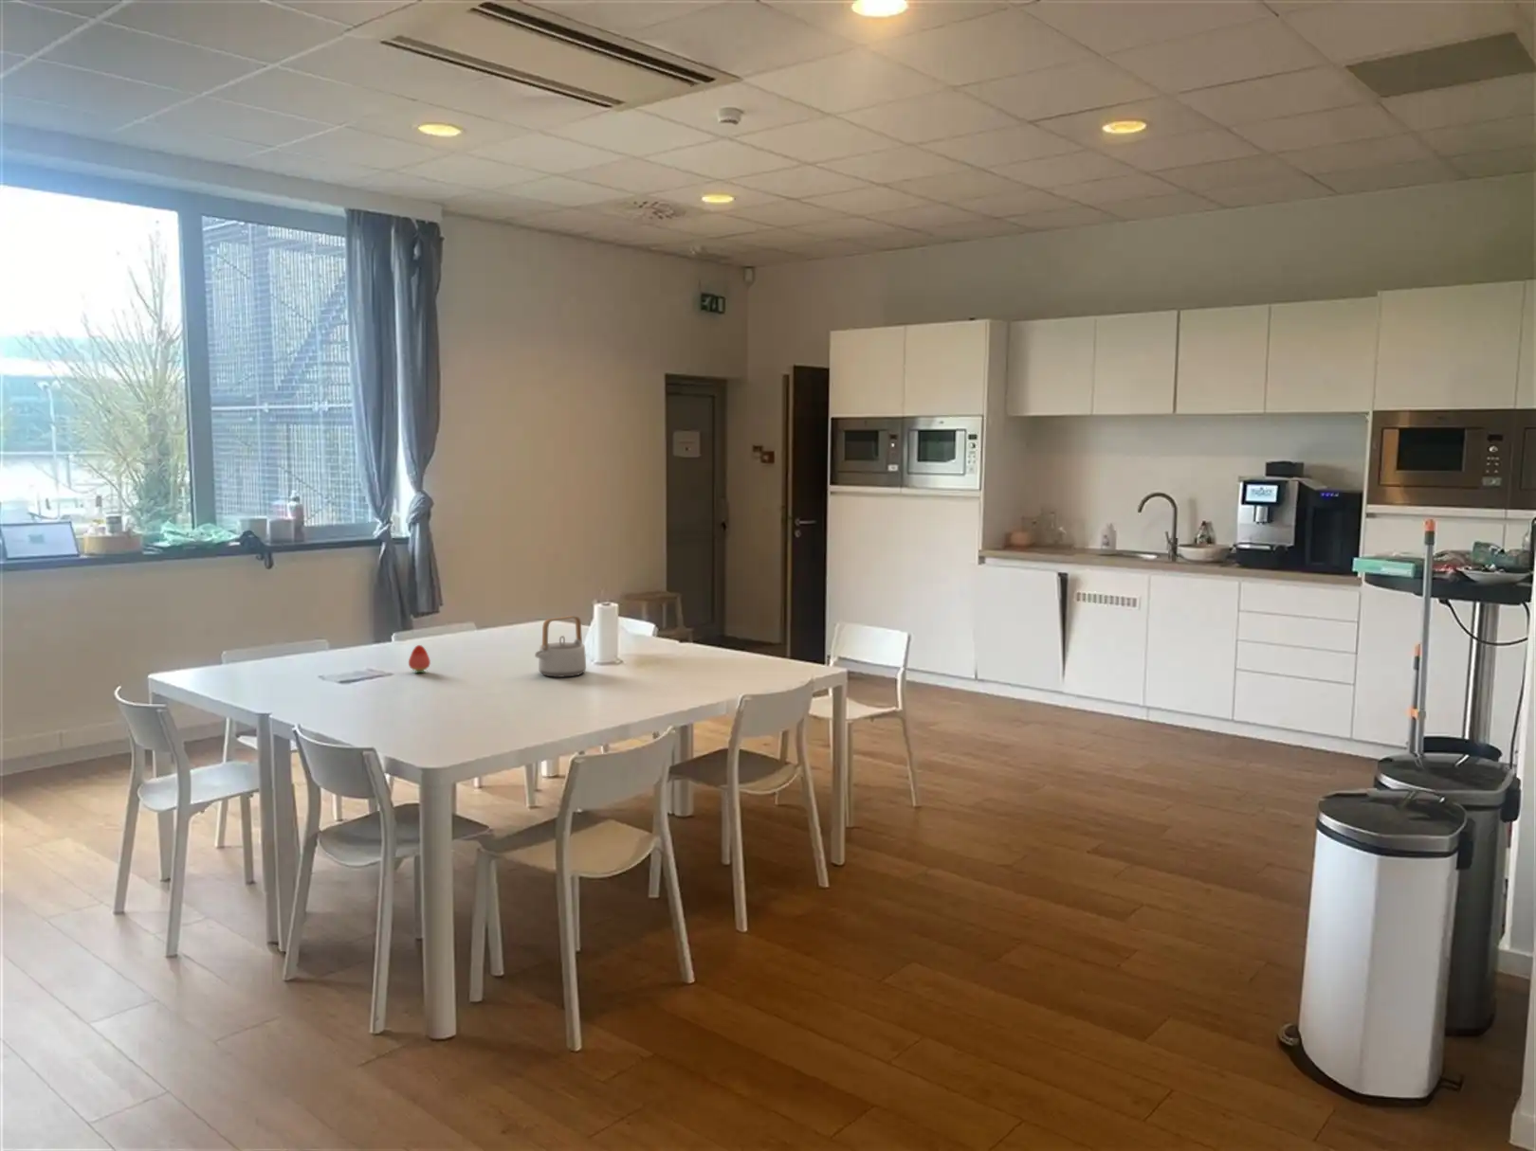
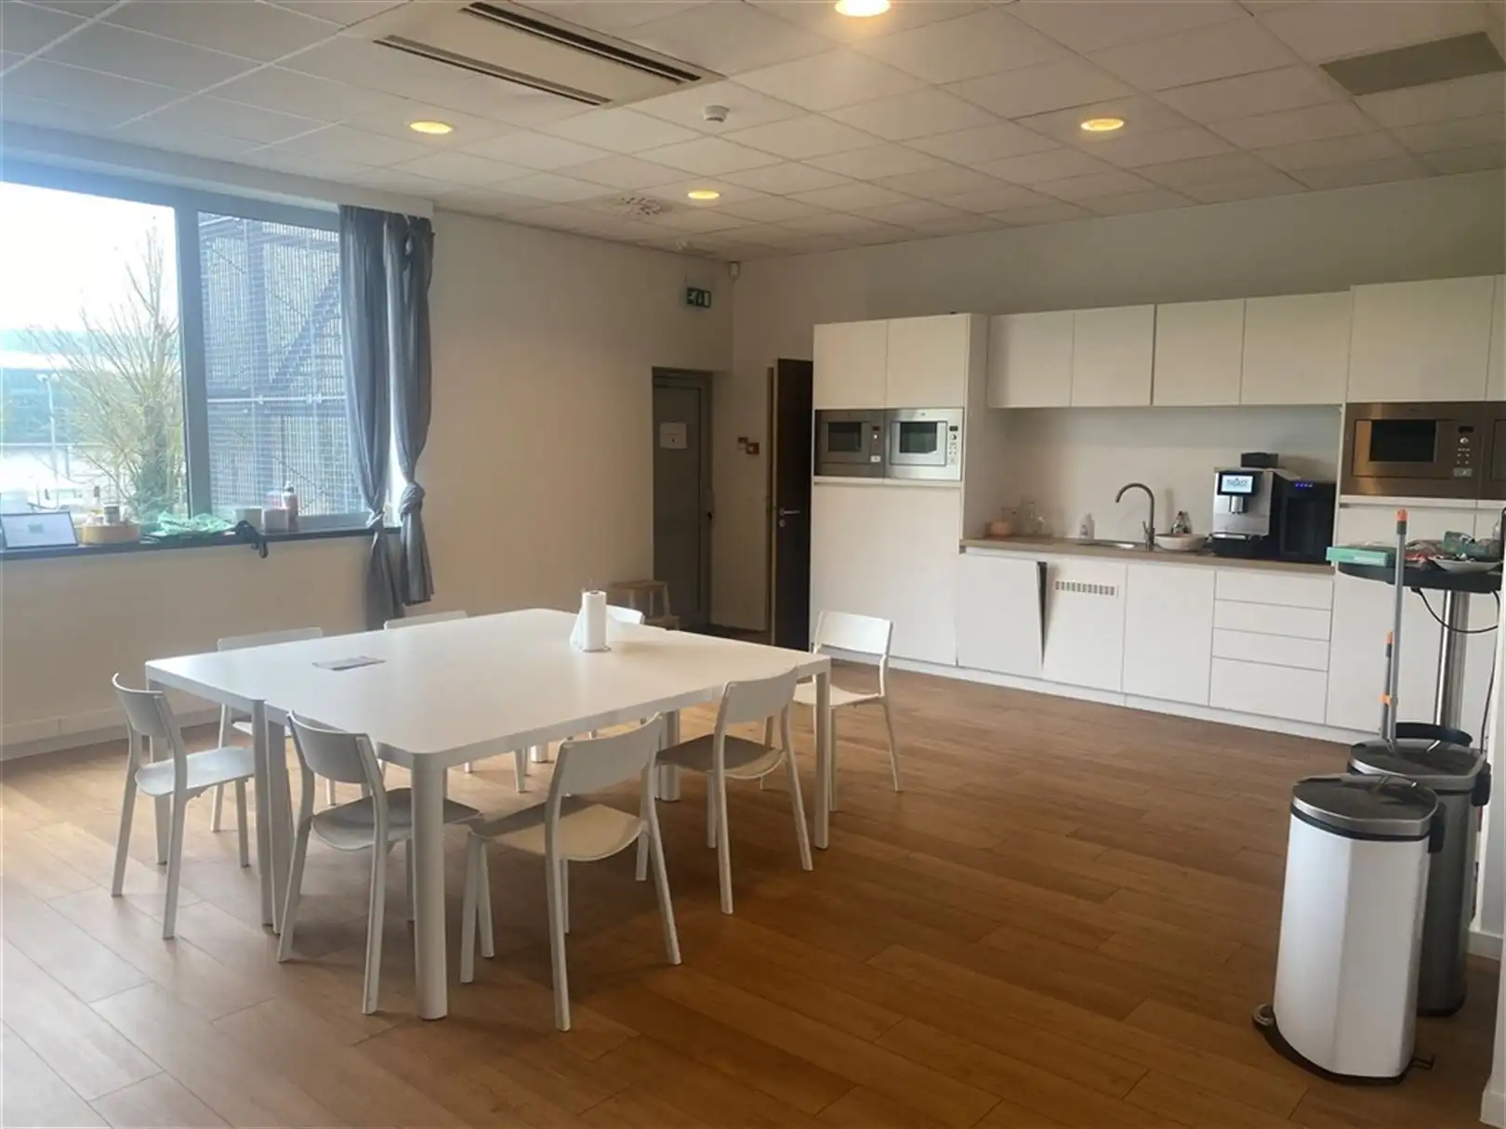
- teapot (559, 646)
- fruit (420, 659)
